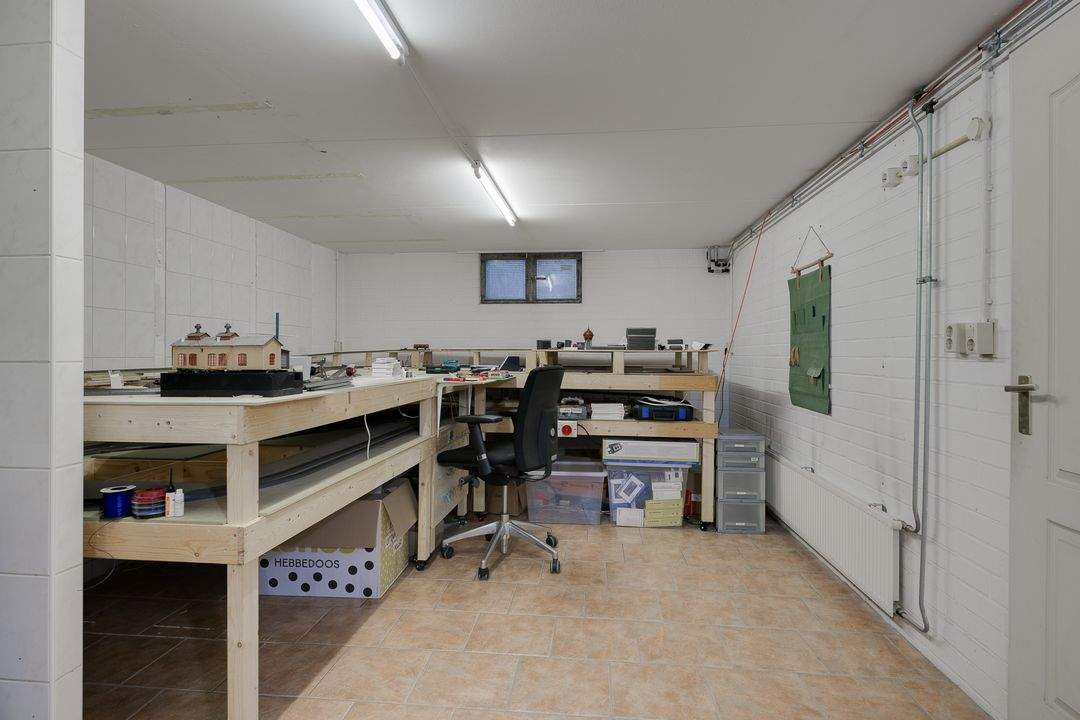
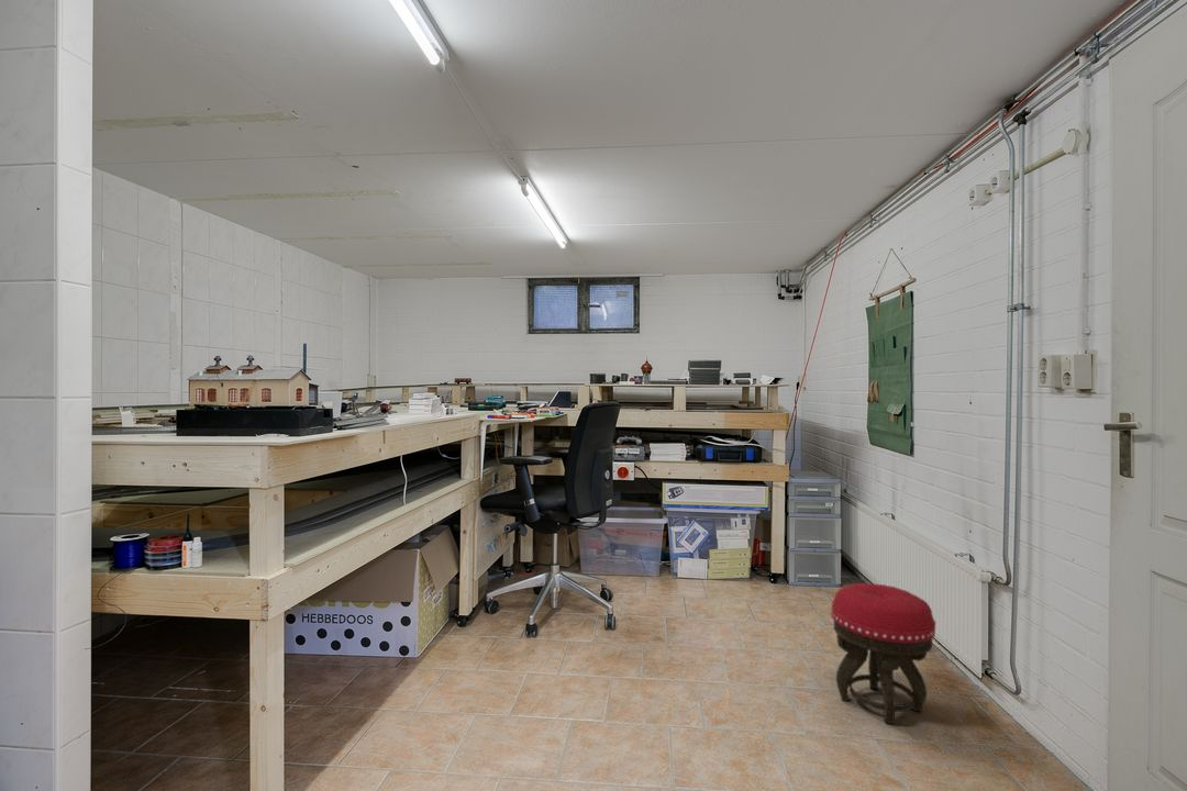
+ stool (880, 647)
